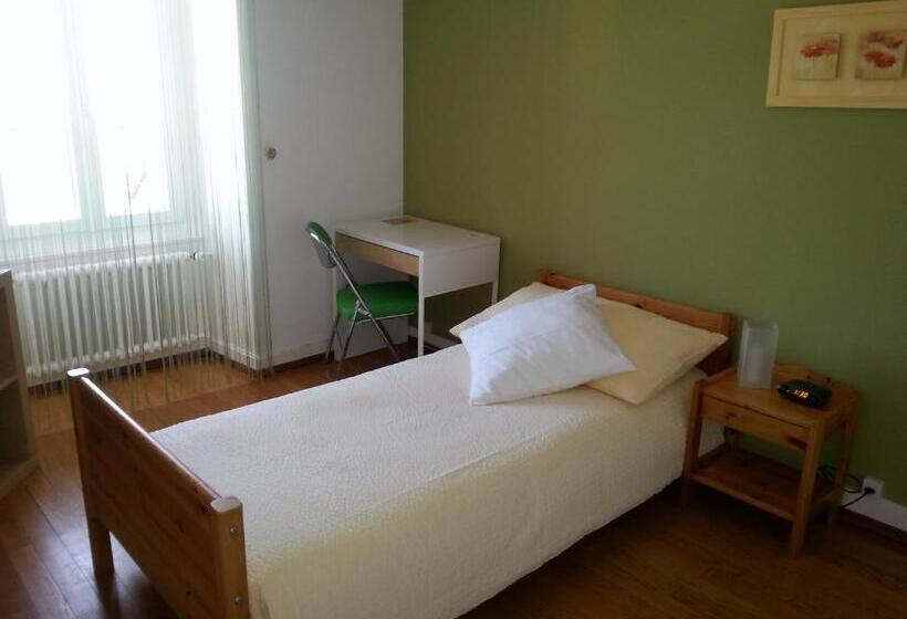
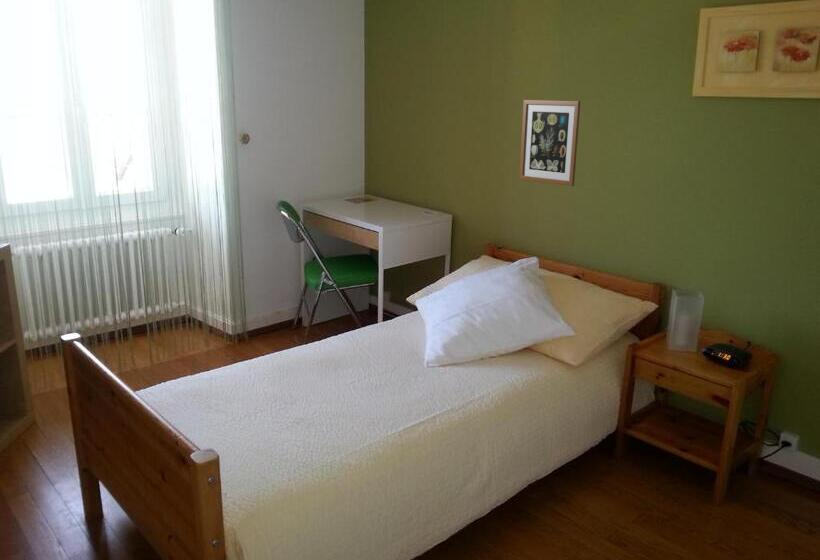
+ wall art (548, 142)
